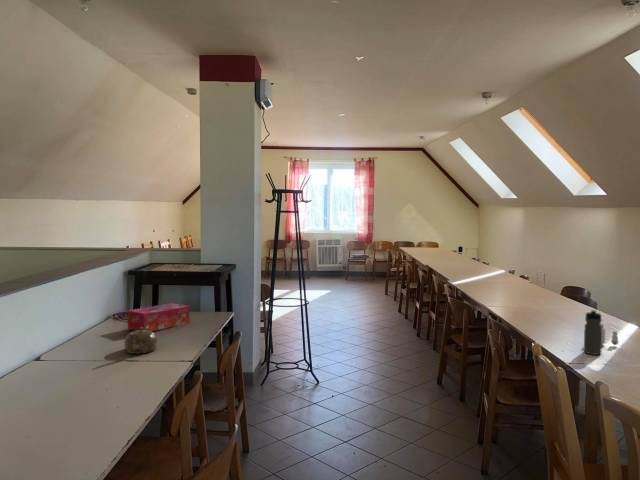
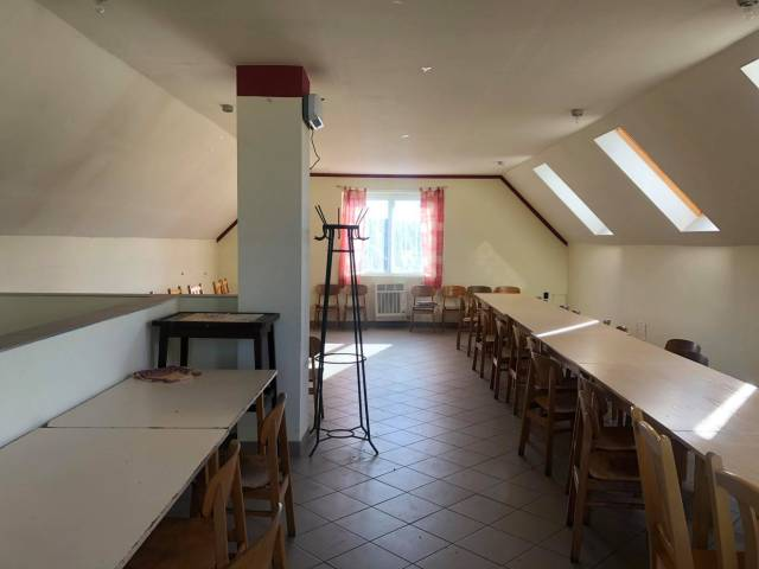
- tissue box (159, 317)
- candle (602, 334)
- teapot (140, 339)
- water bottle (593, 331)
